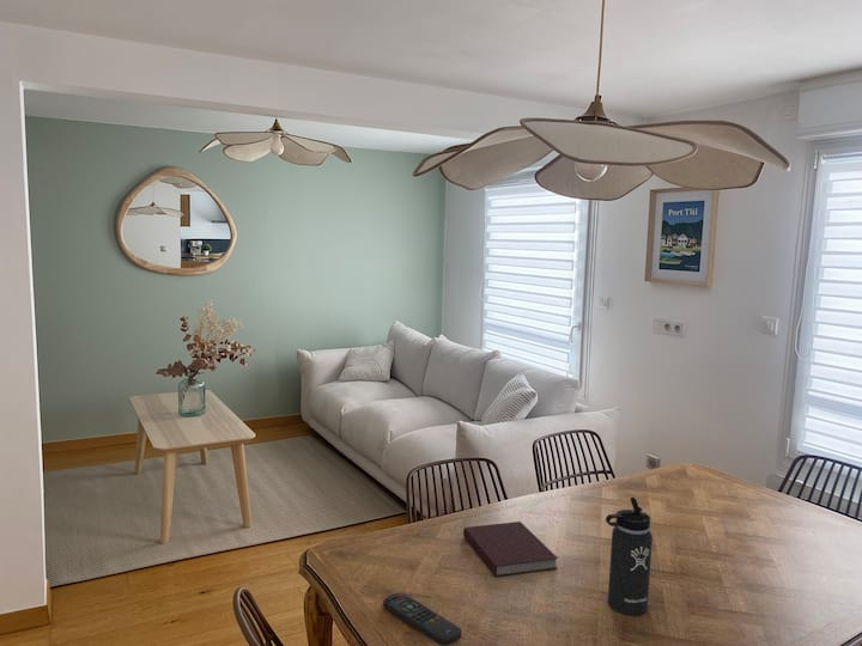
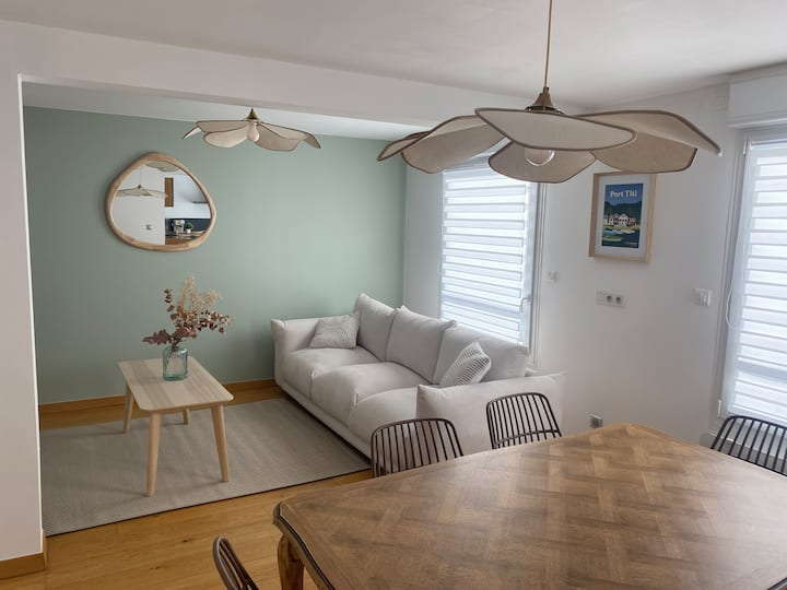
- remote control (420, 617)
- thermos bottle (626, 551)
- notebook (508, 547)
